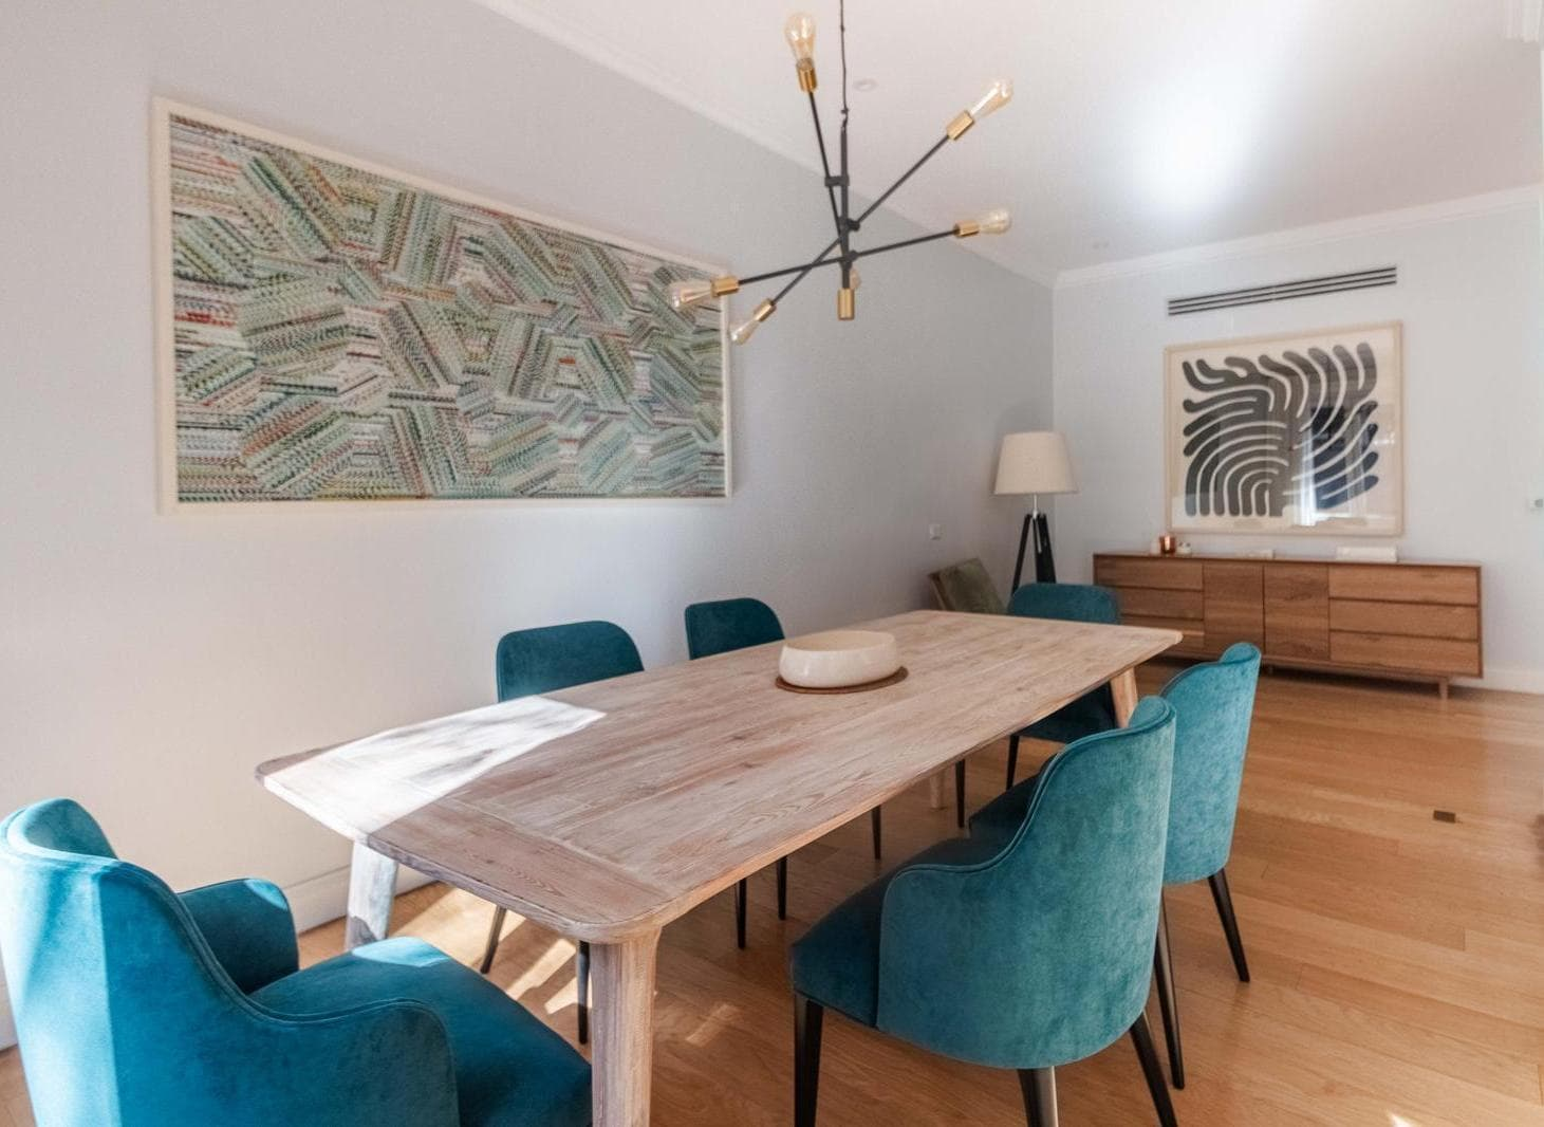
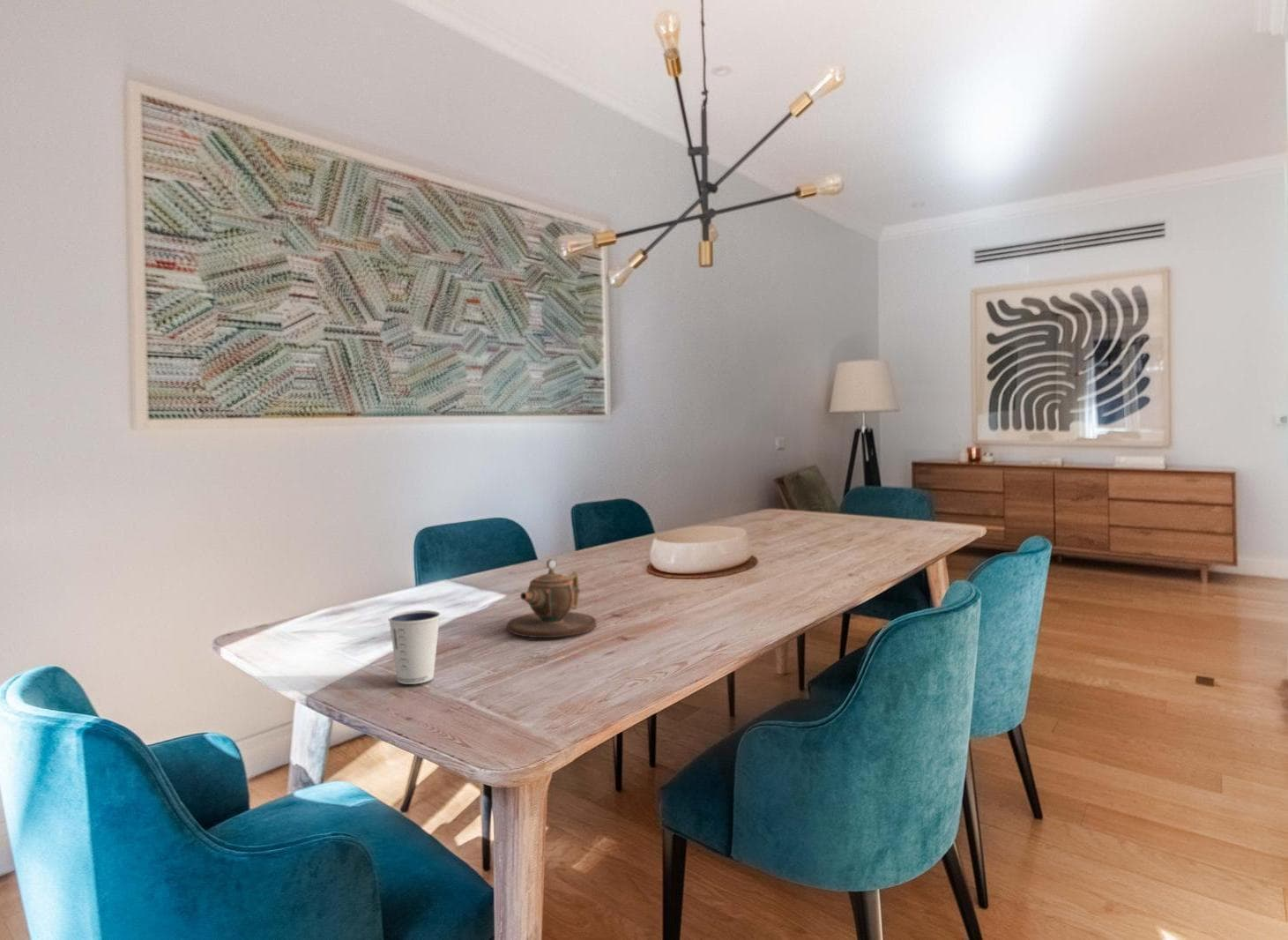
+ dixie cup (414, 647)
+ teapot (552, 593)
